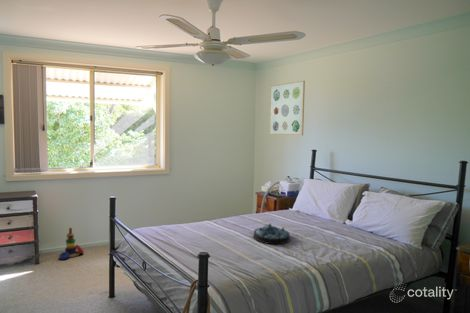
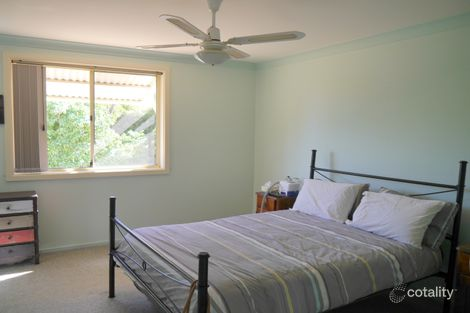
- stacking toy (71, 241)
- serving tray (271, 232)
- wall art (286, 109)
